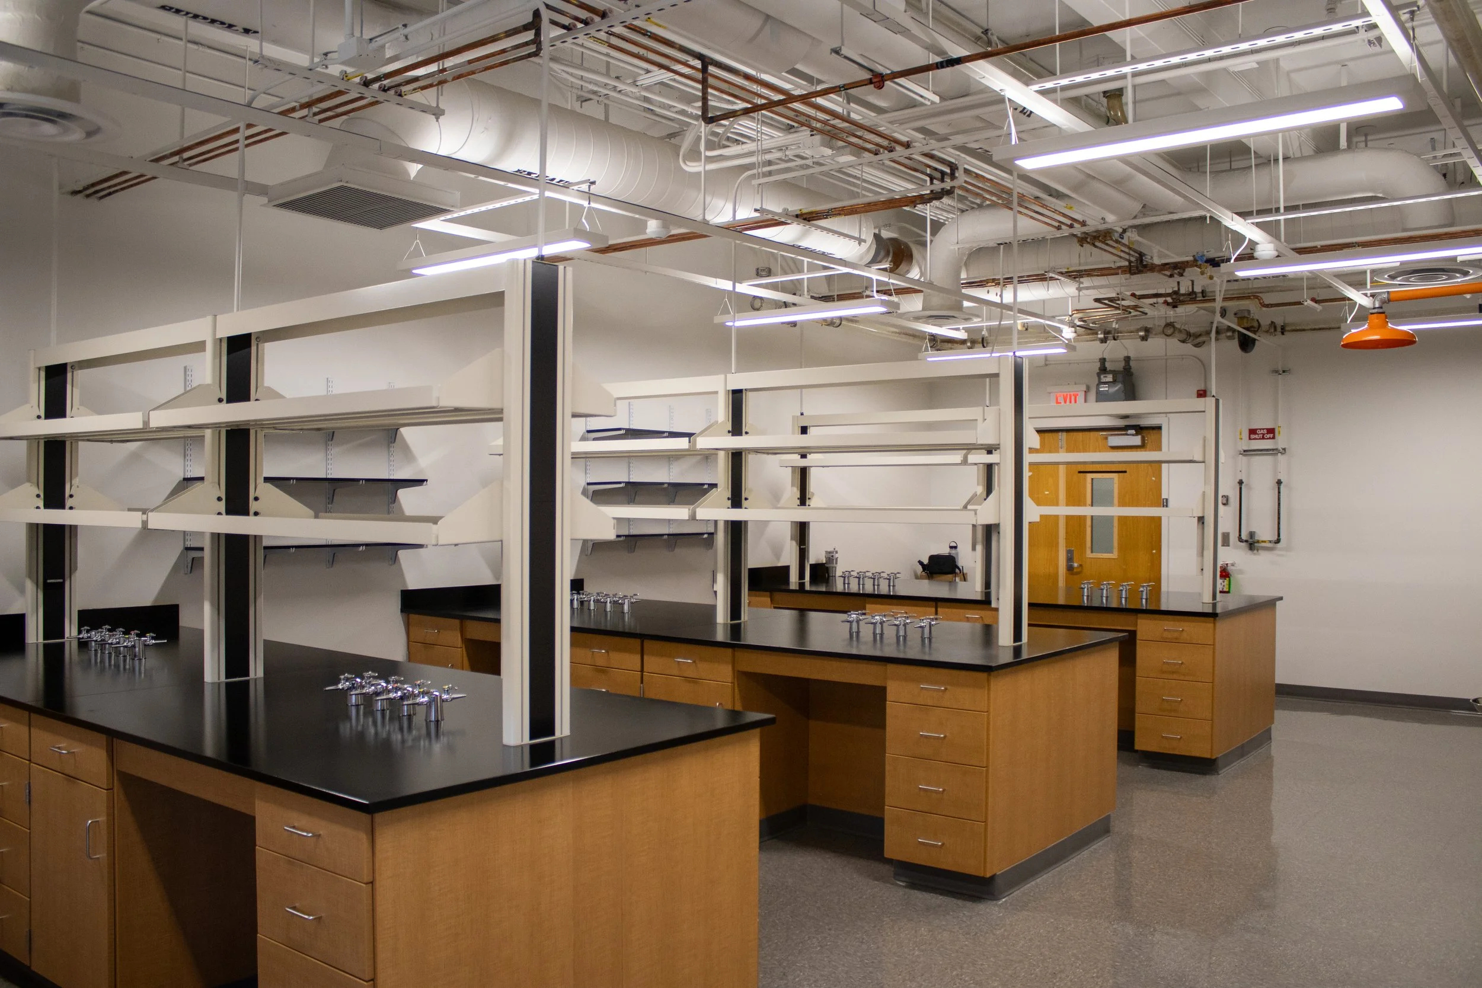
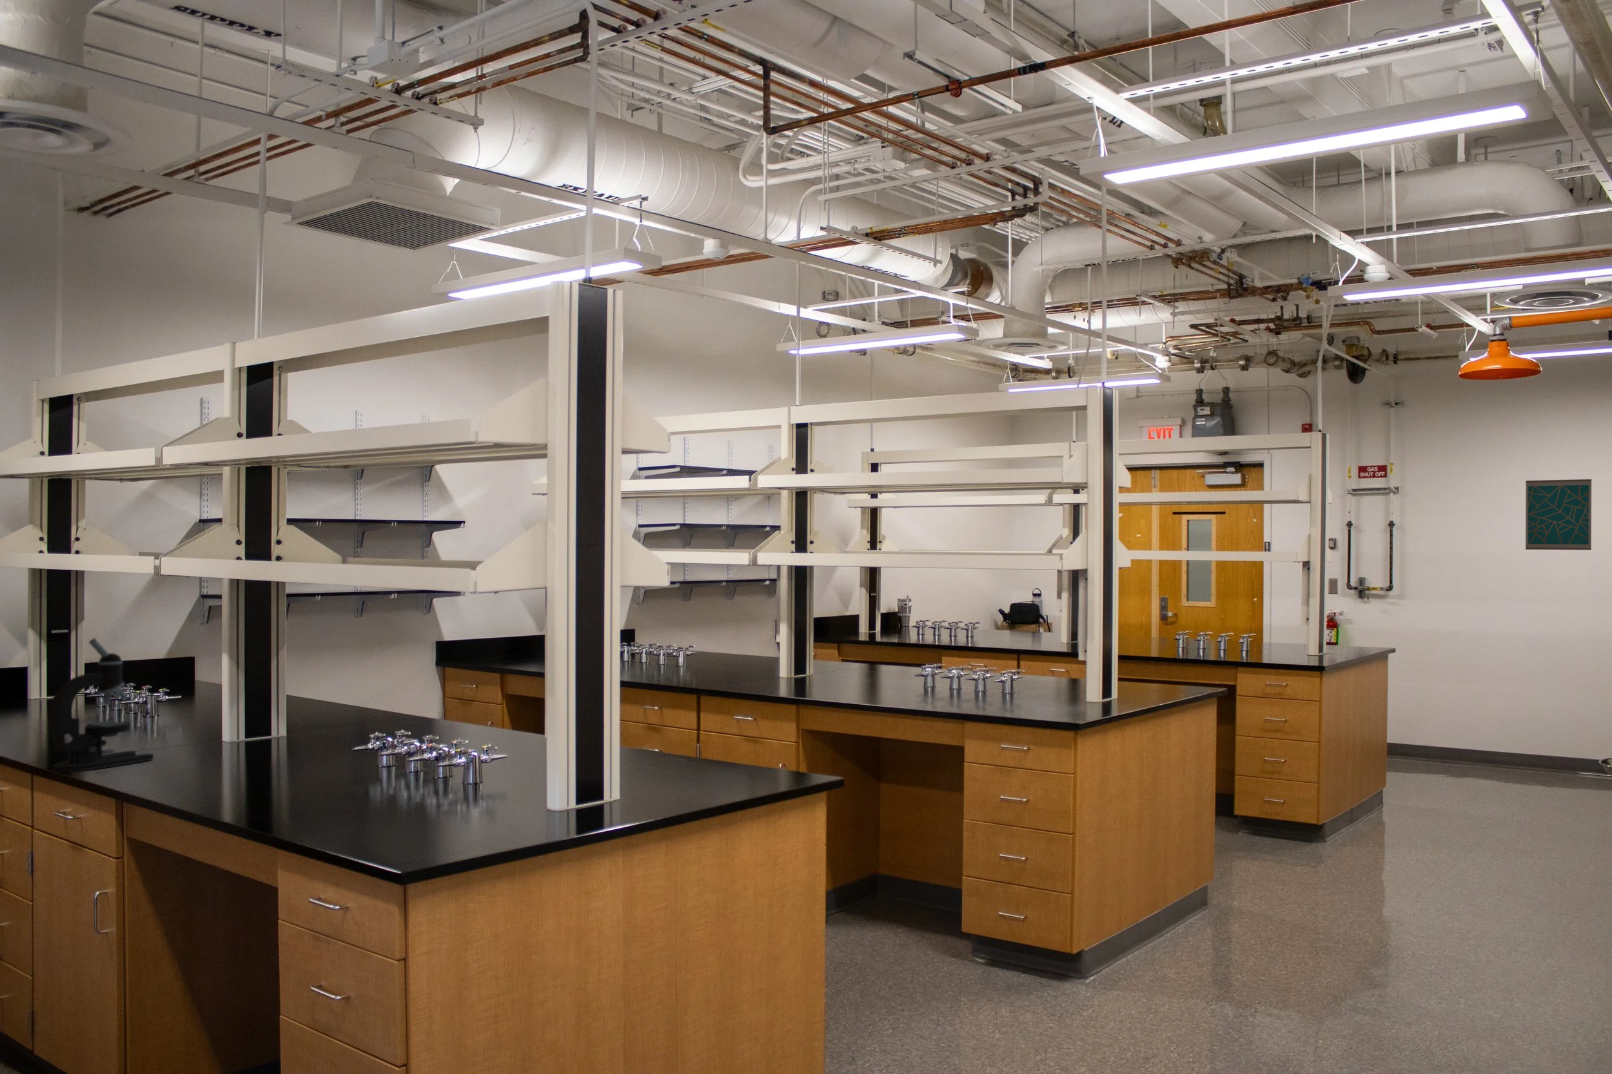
+ microscope (104, 701)
+ wall art (1558, 514)
